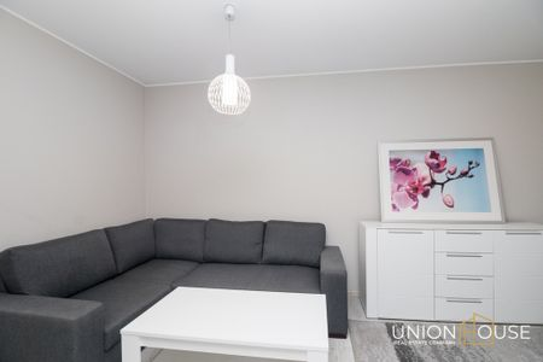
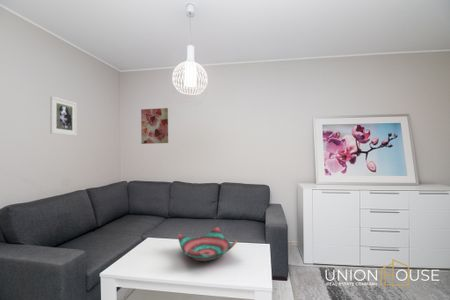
+ wall art (154, 126)
+ decorative bowl (206, 246)
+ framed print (64, 117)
